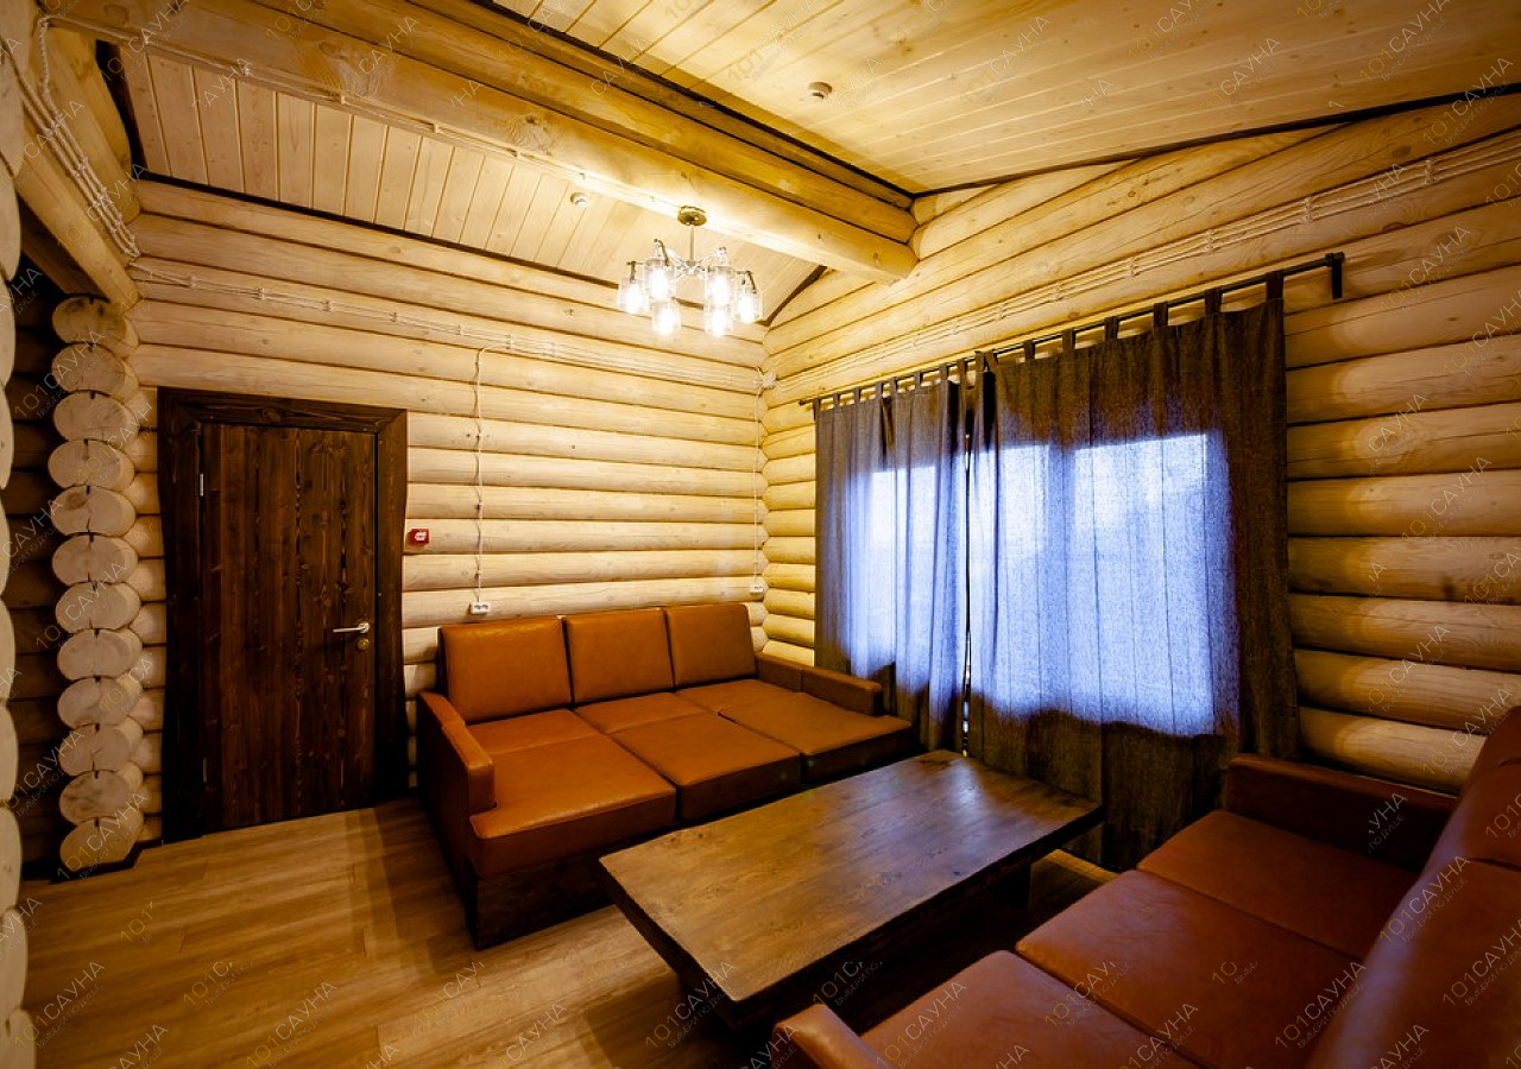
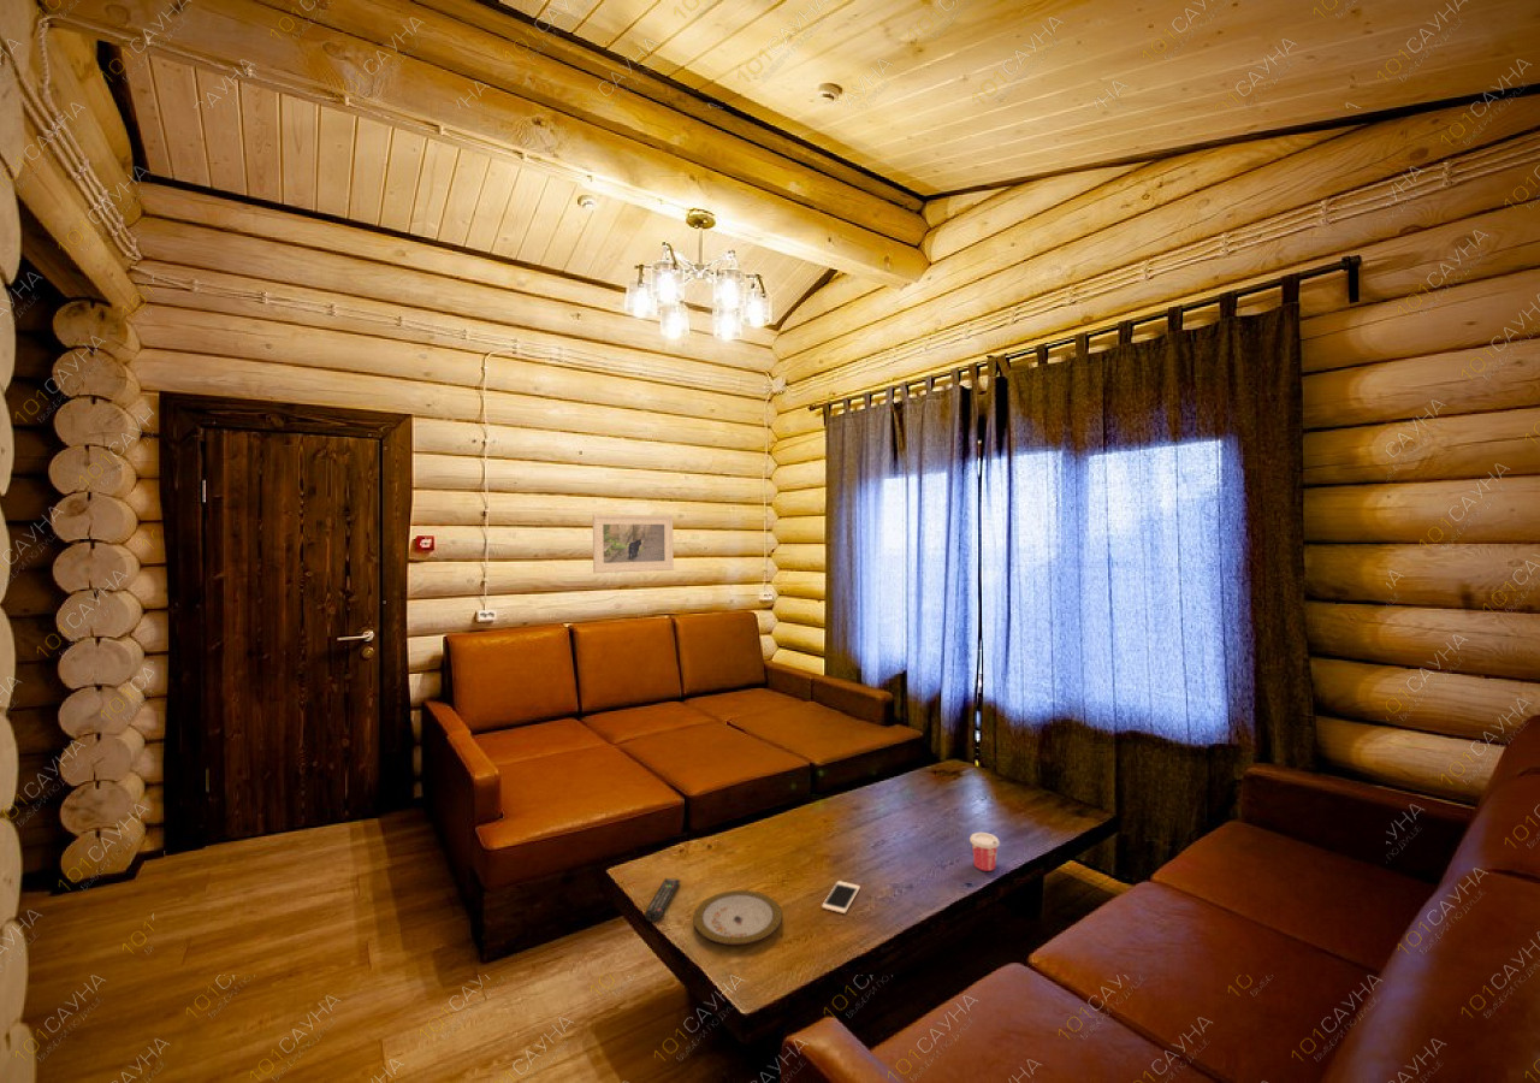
+ plate (738, 918)
+ cell phone (841, 896)
+ cup (984, 852)
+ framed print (634, 543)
+ remote control (663, 896)
